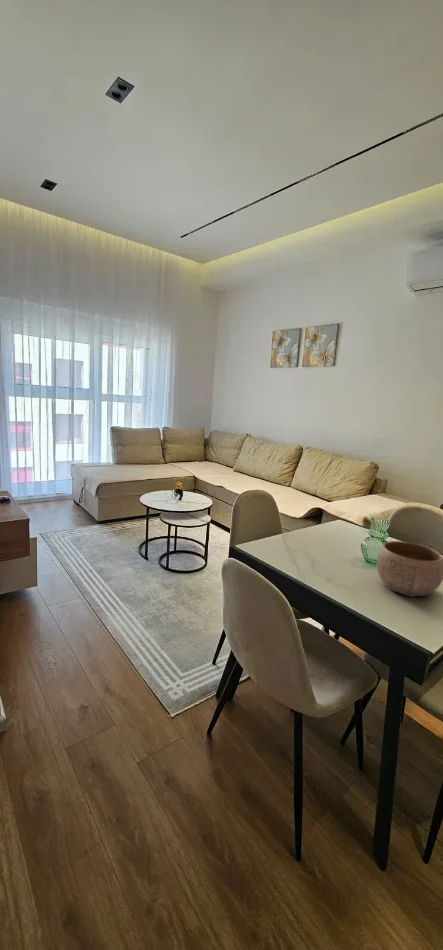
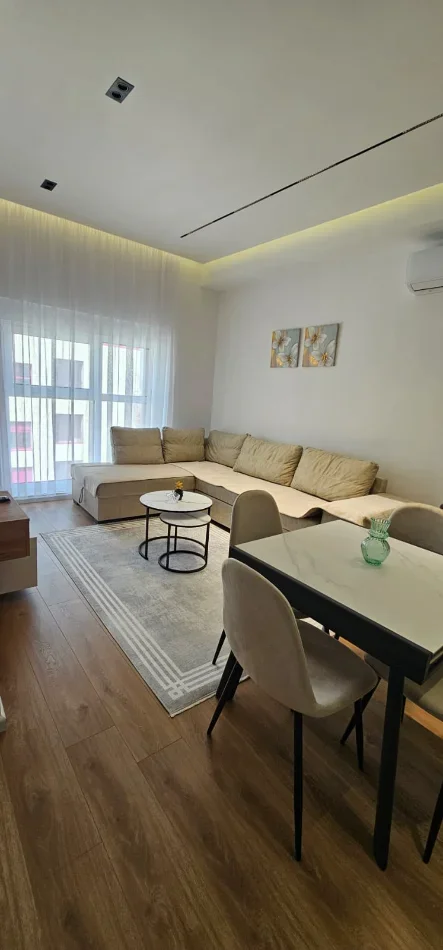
- bowl (408, 569)
